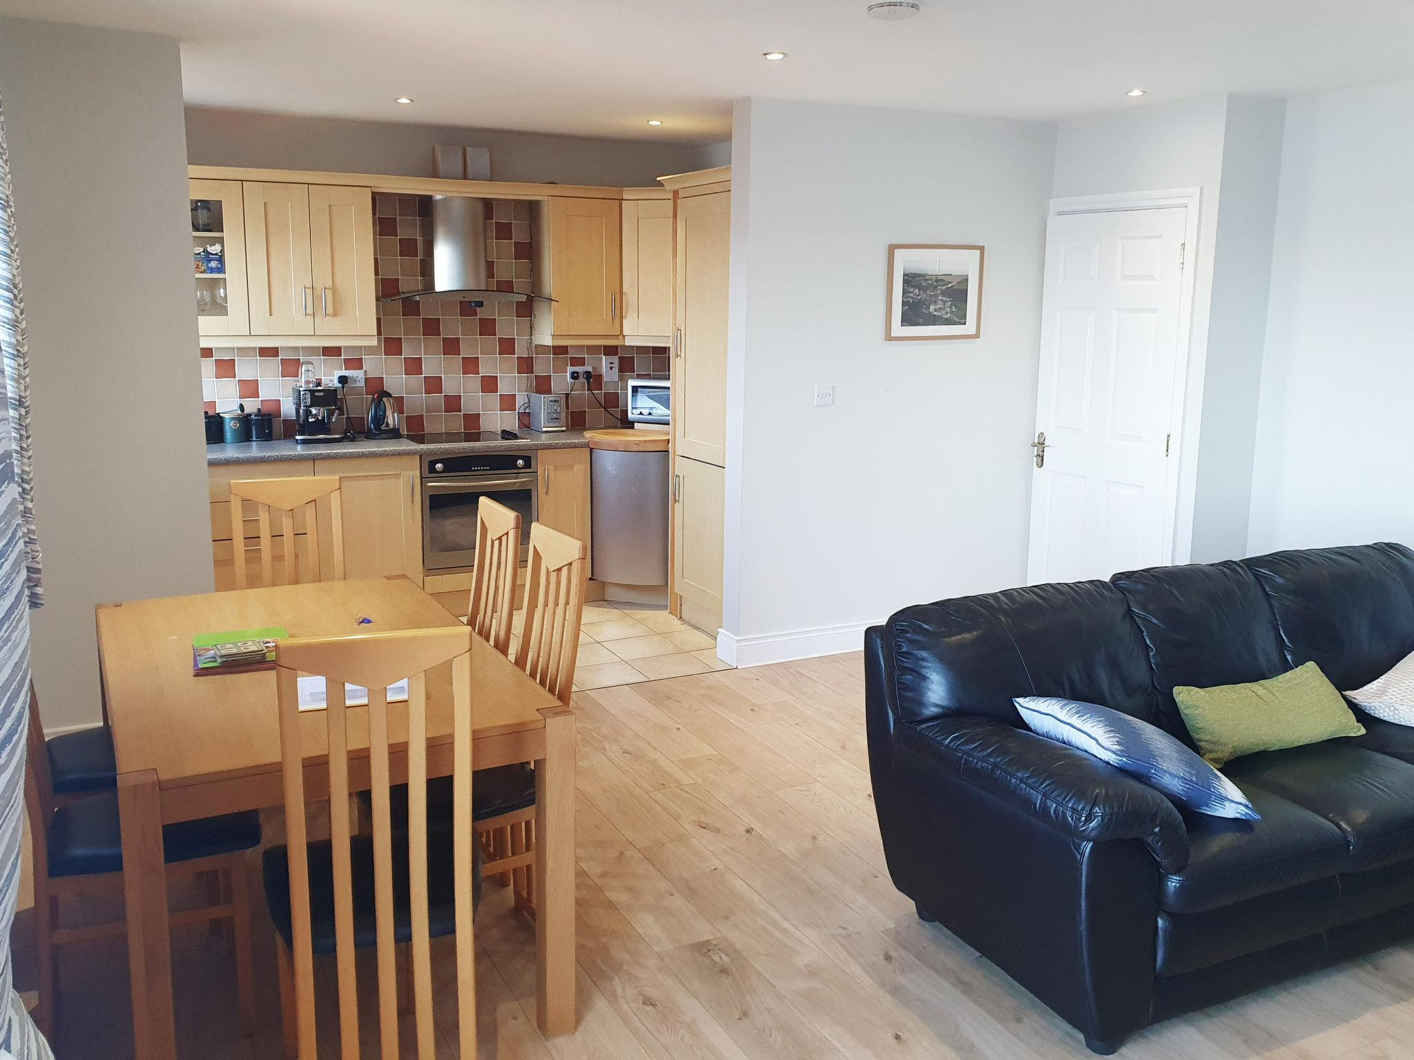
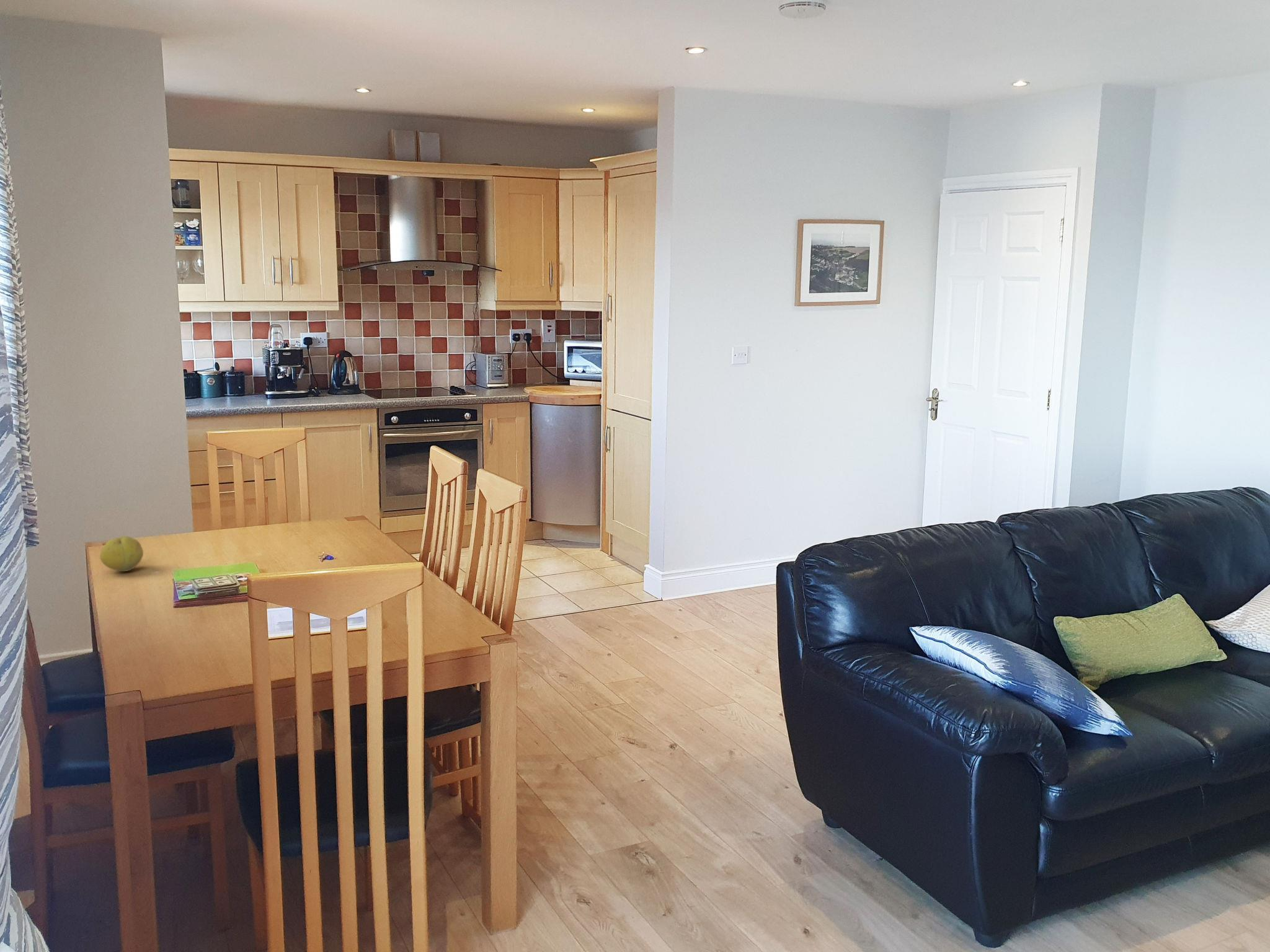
+ fruit (122, 553)
